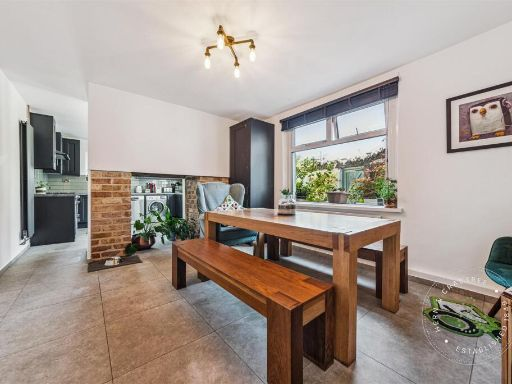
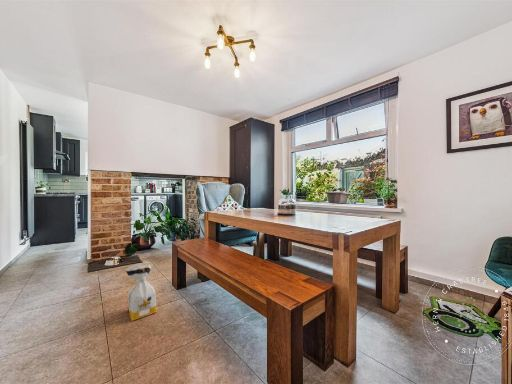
+ bag (141, 287)
